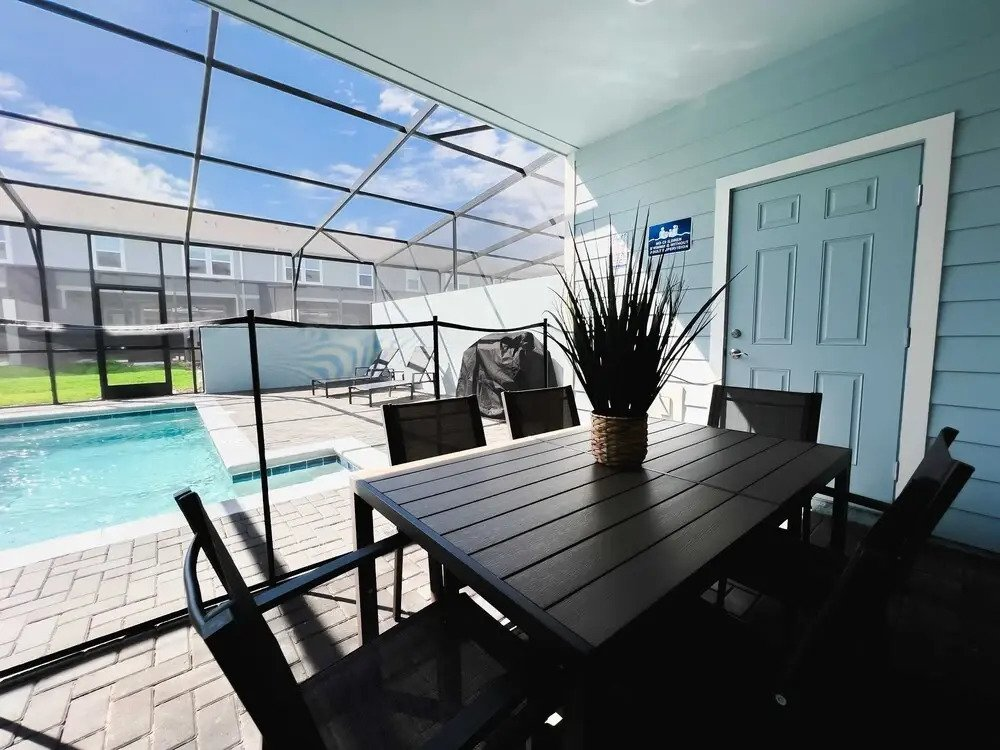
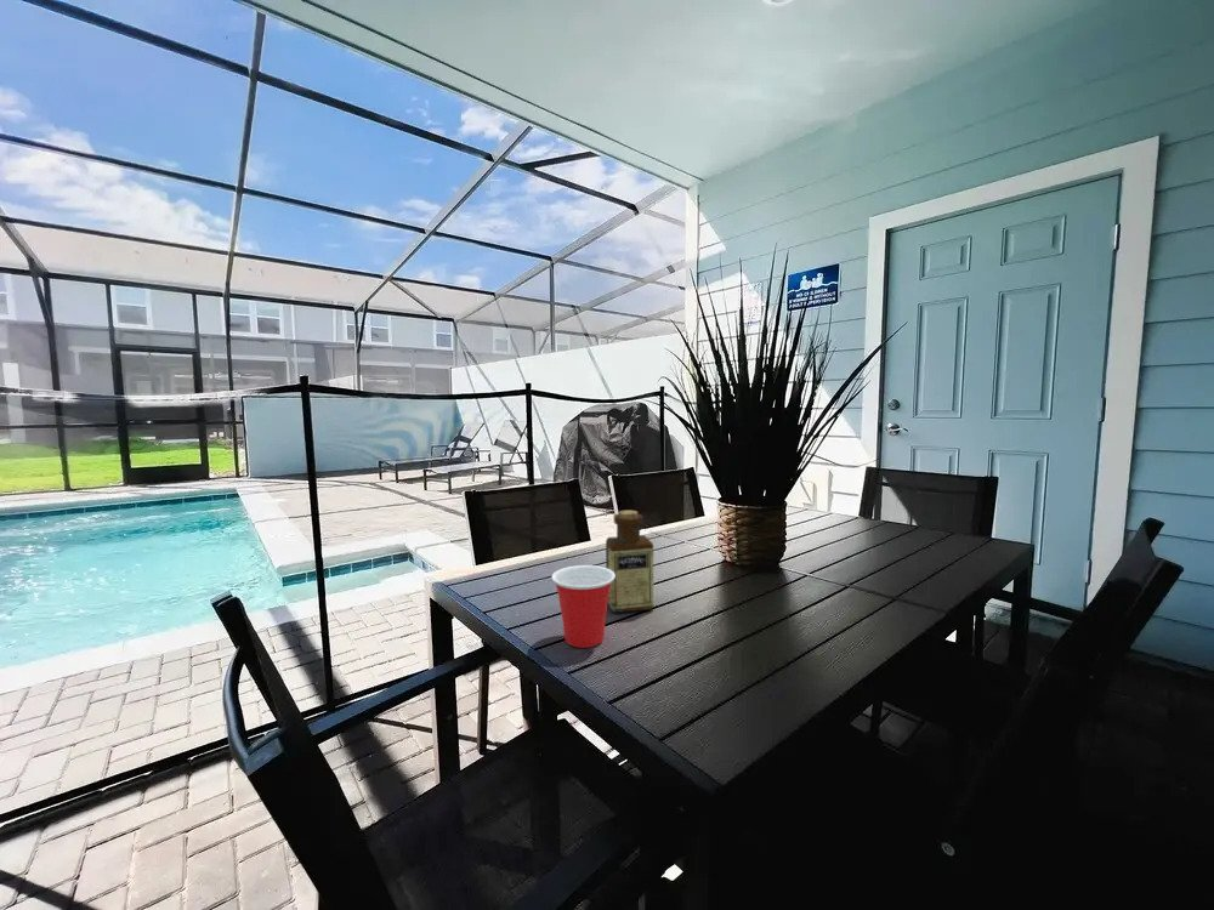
+ cup (584, 607)
+ bottle (629, 559)
